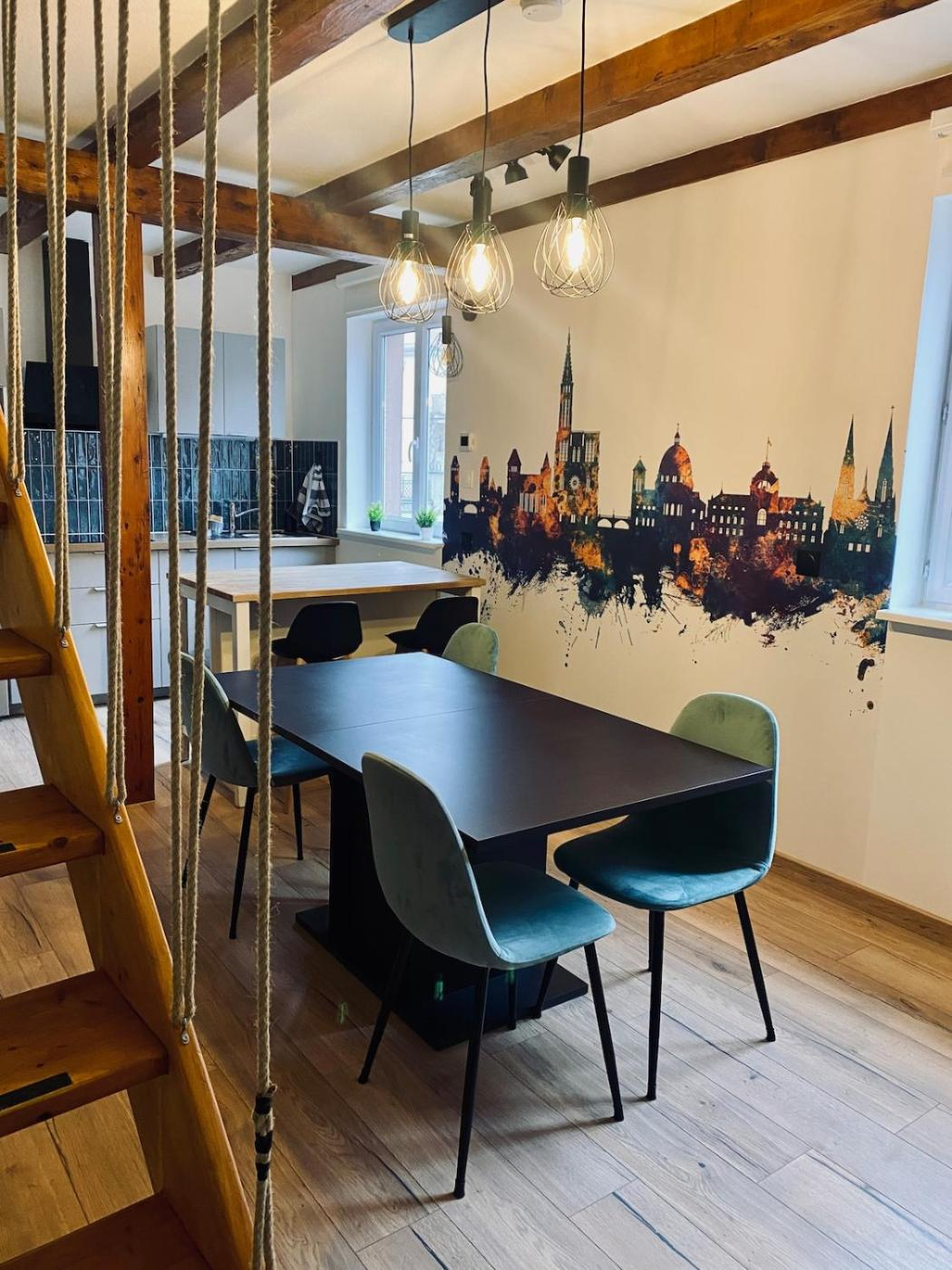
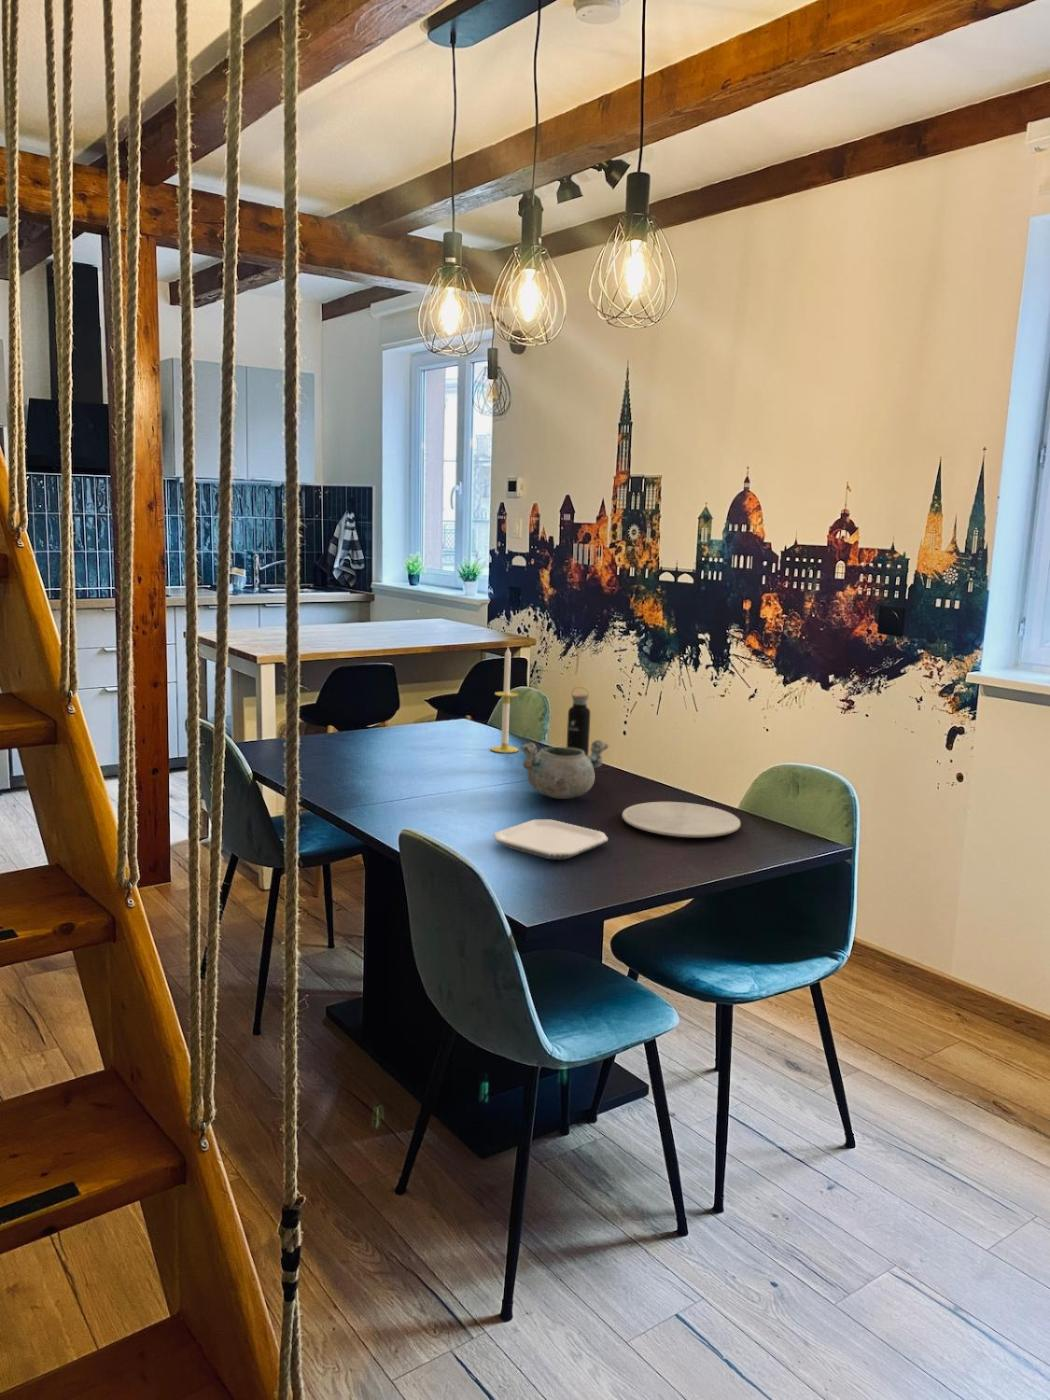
+ plate (550, 840)
+ water bottle (578, 729)
+ candle (506, 698)
+ plate (681, 820)
+ decorative bowl (562, 768)
